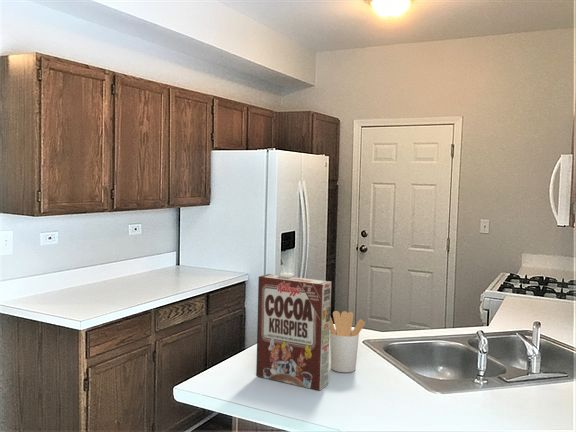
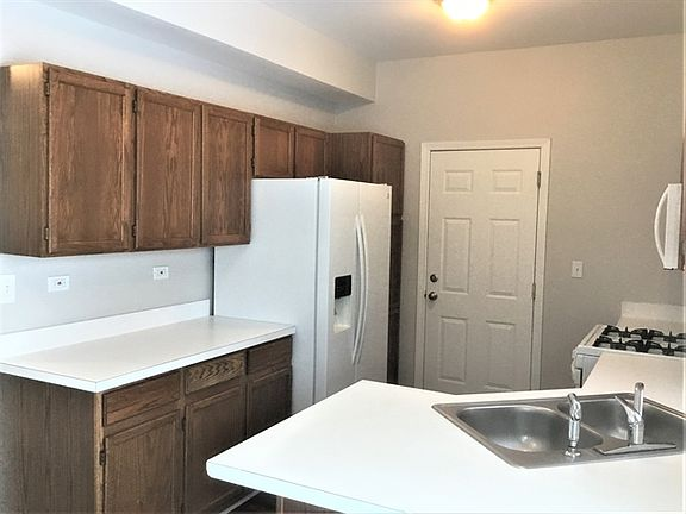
- utensil holder (343, 339)
- cereal box (292, 329)
